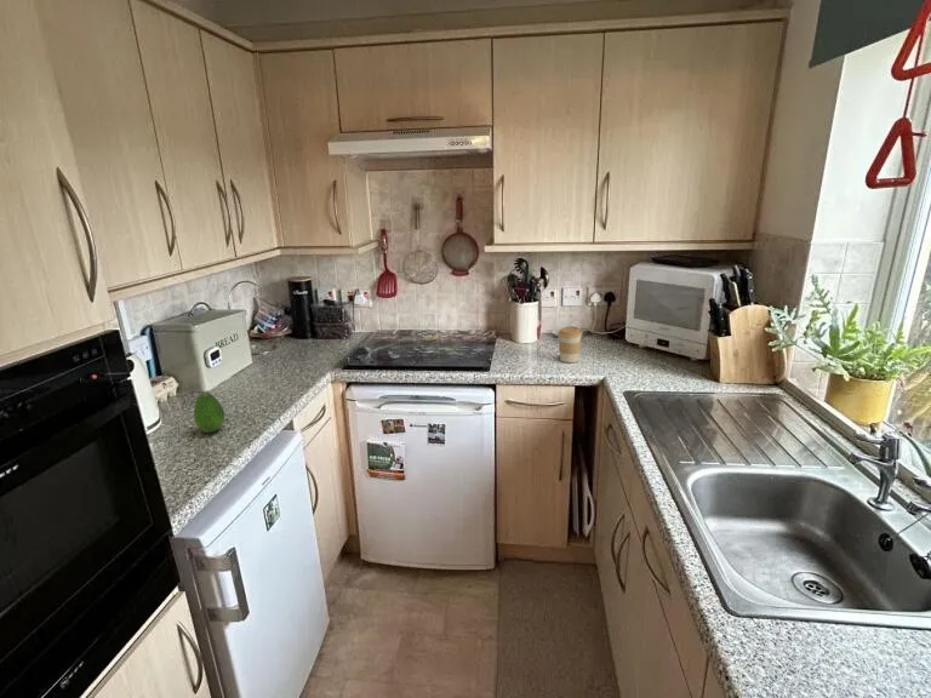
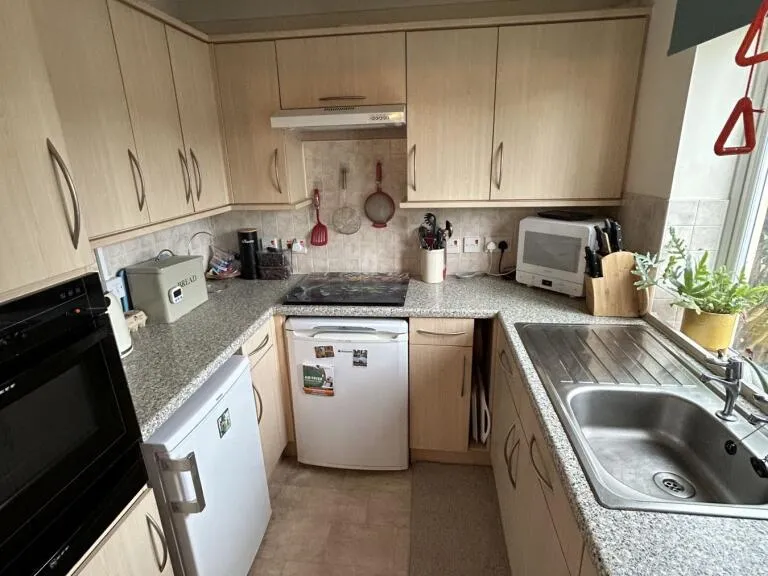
- fruit (209, 412)
- coffee cup (569, 344)
